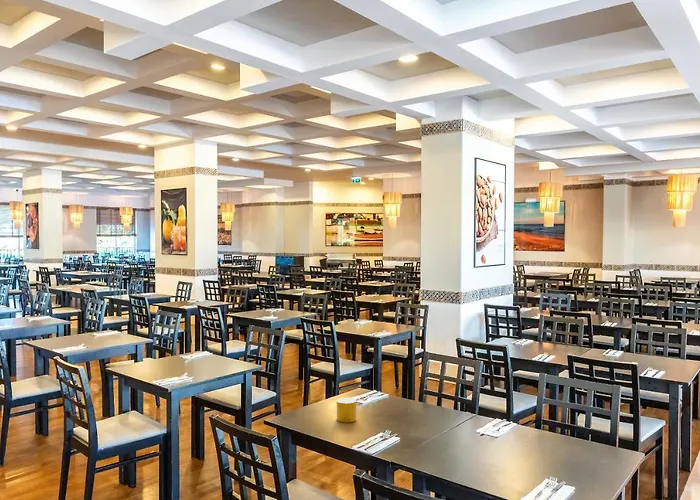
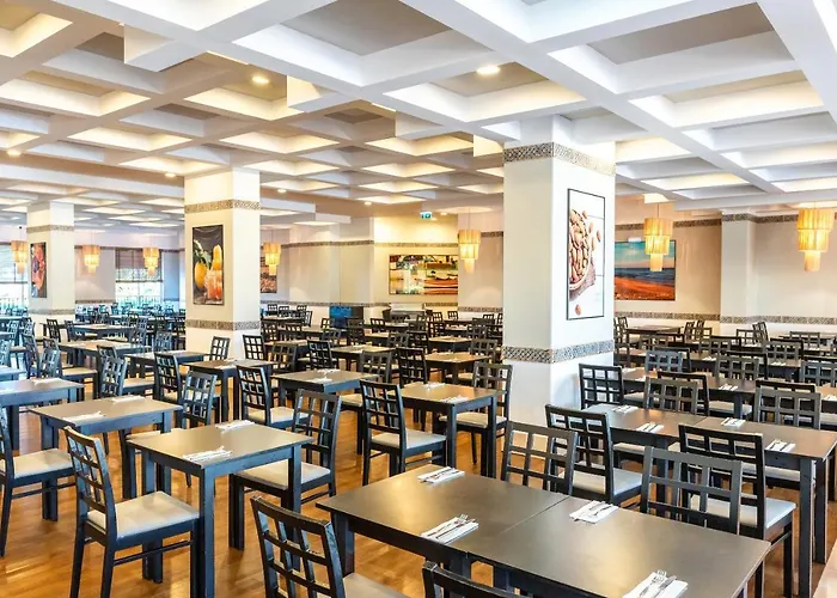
- cup (346, 409)
